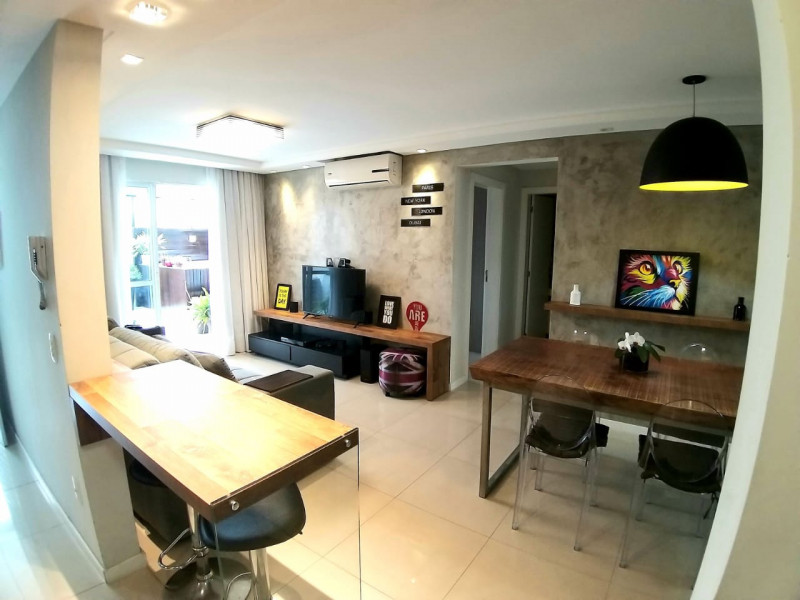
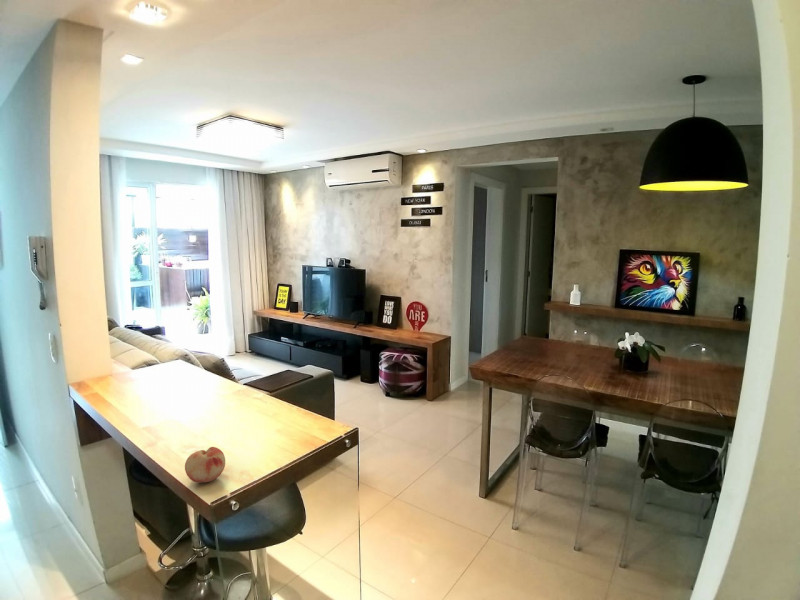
+ fruit (205, 464)
